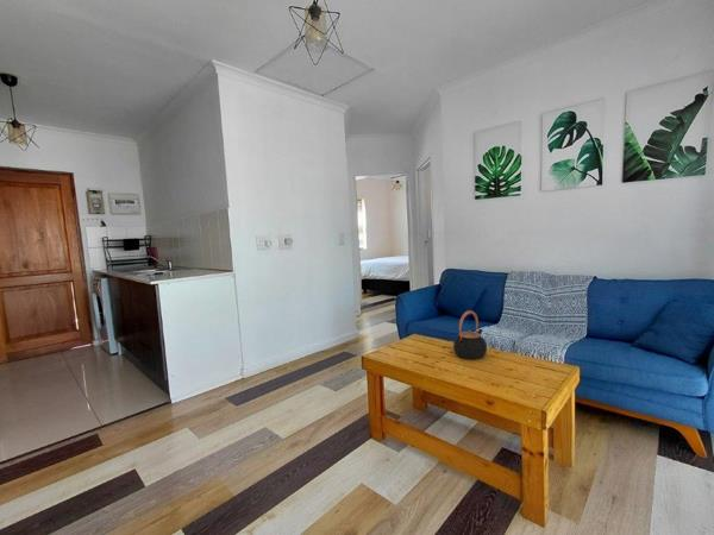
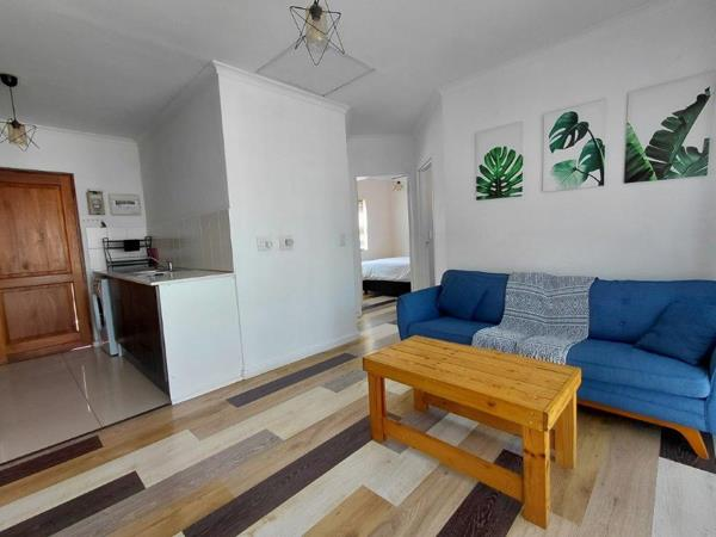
- teapot (470, 332)
